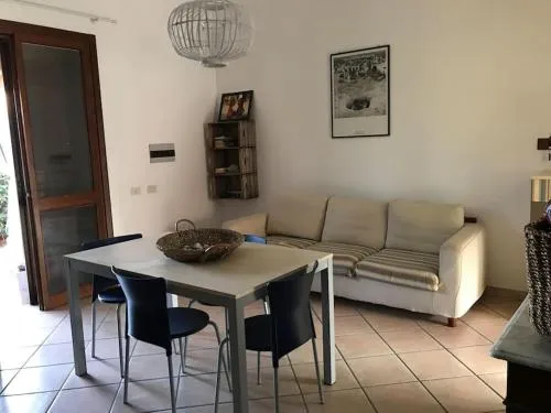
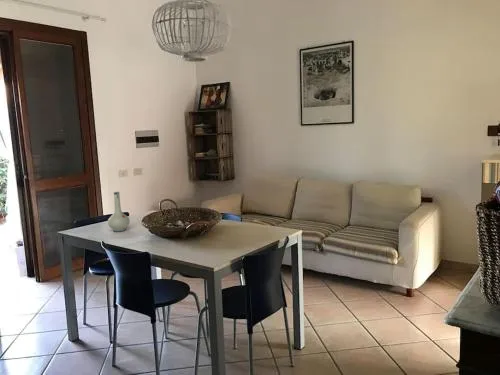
+ vase (118, 211)
